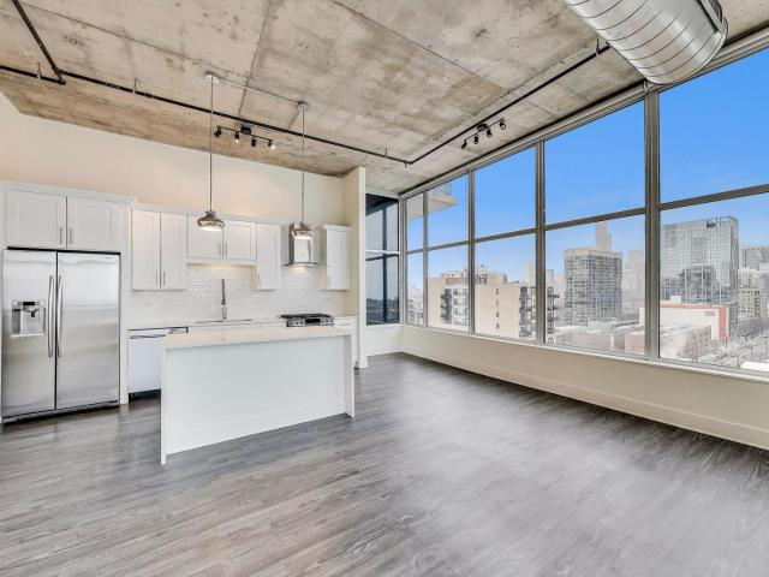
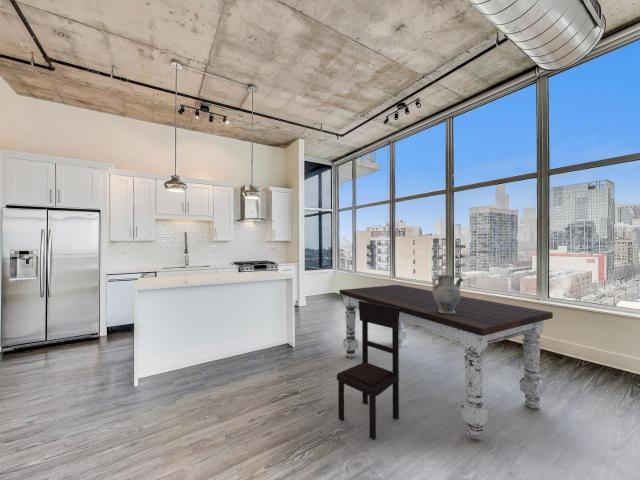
+ ceramic jug (448, 293)
+ chair (368, 363)
+ dining table (428, 331)
